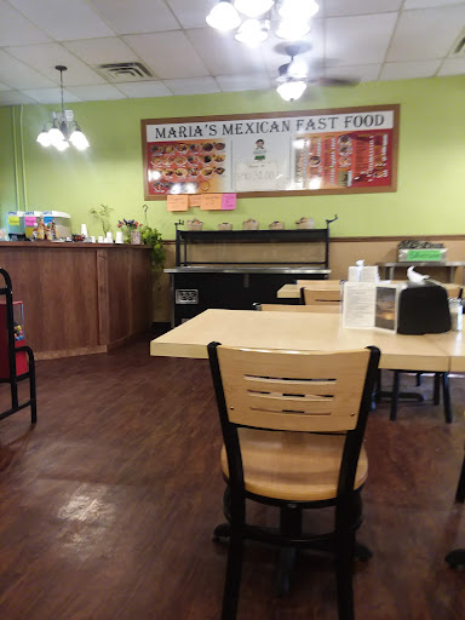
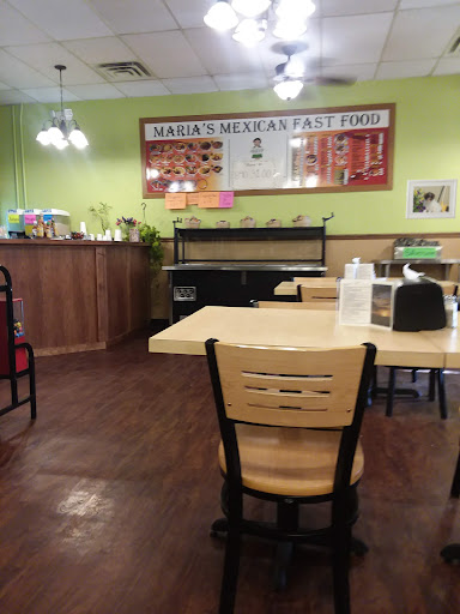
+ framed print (430, 199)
